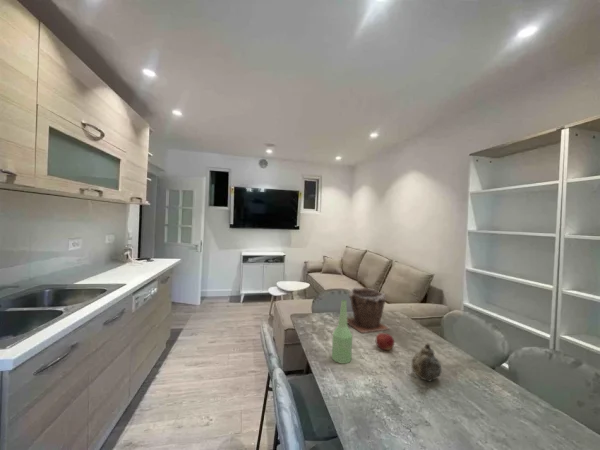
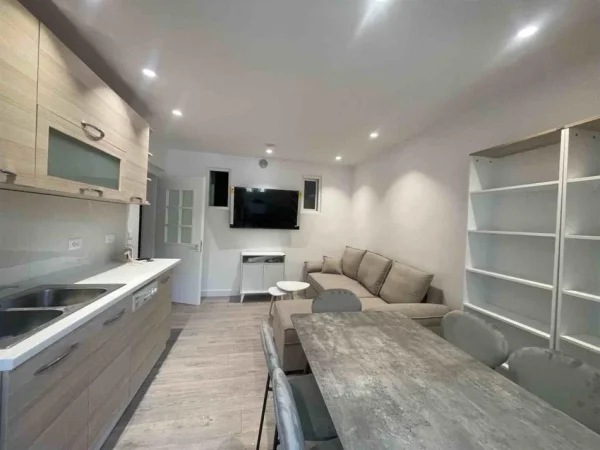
- fruit (384, 340)
- bottle (342, 329)
- plant pot (366, 307)
- teapot (426, 361)
